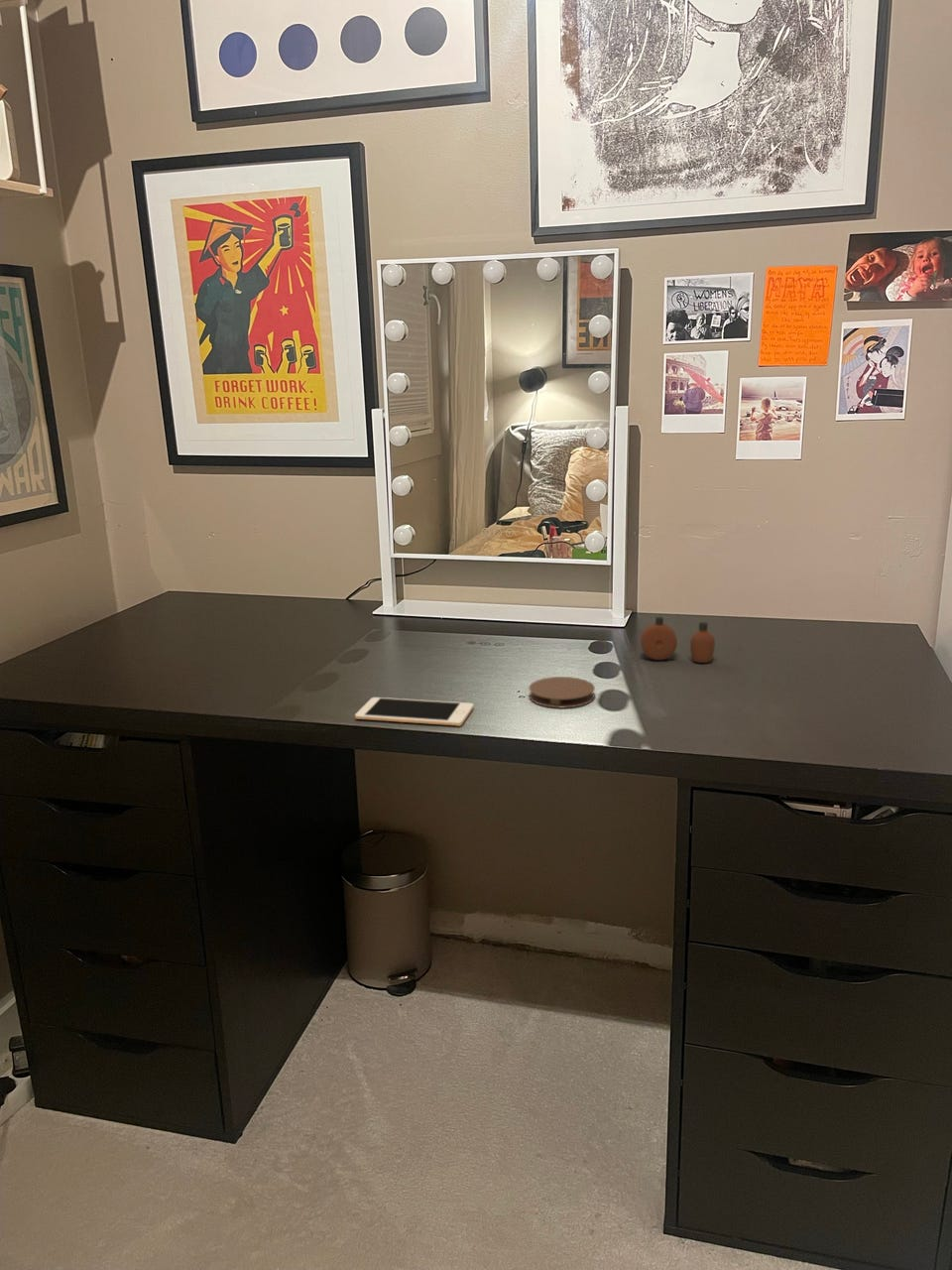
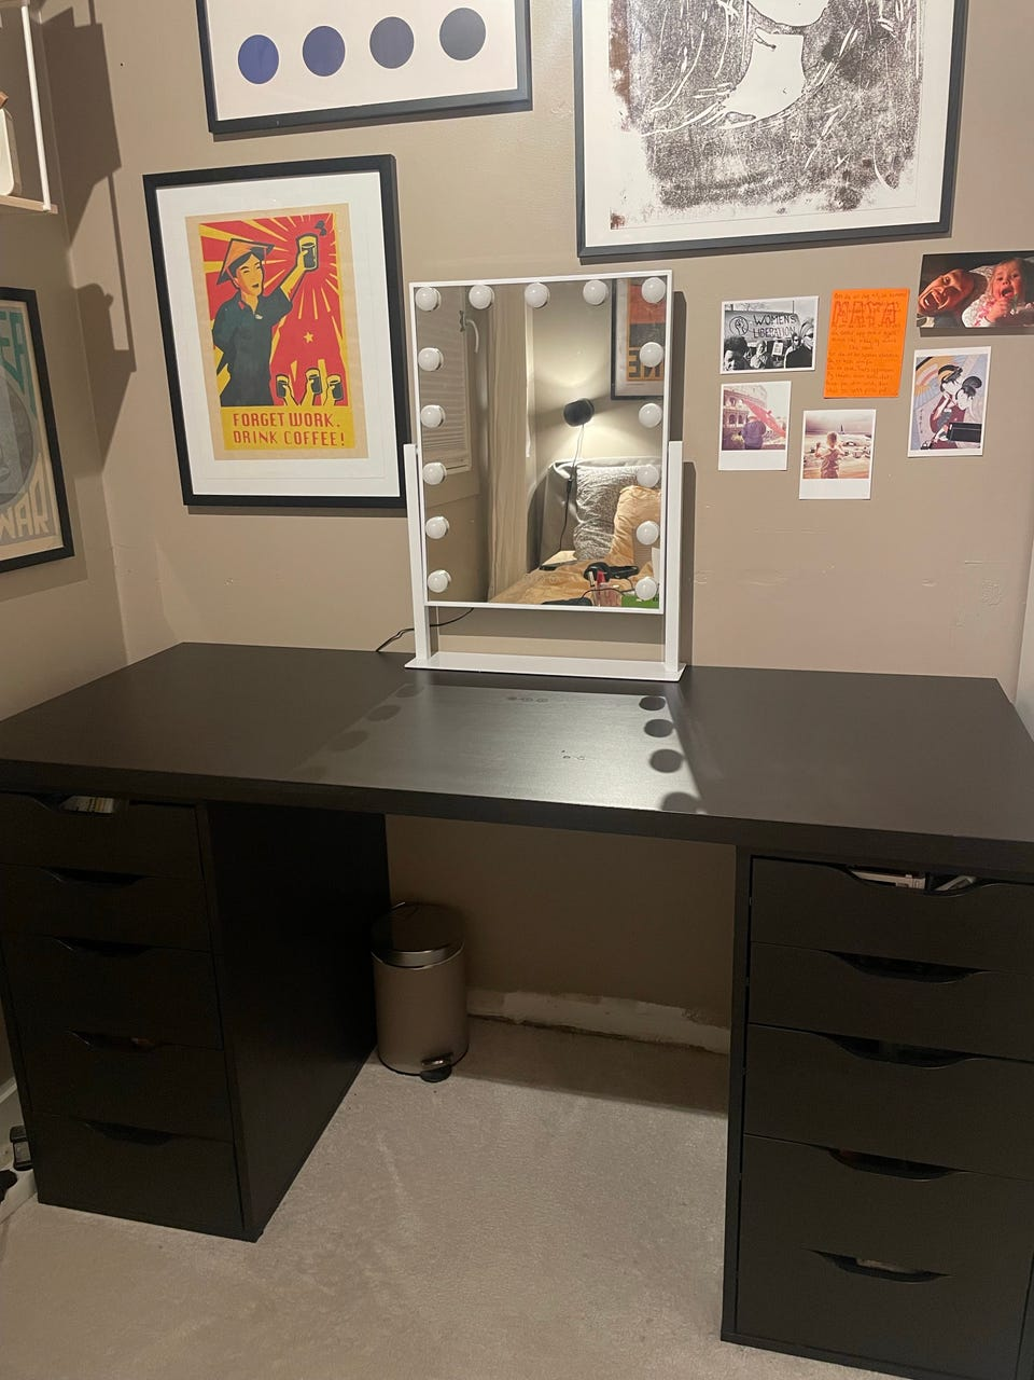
- perfume bottle (676, 639)
- coaster (561, 692)
- cell phone (415, 710)
